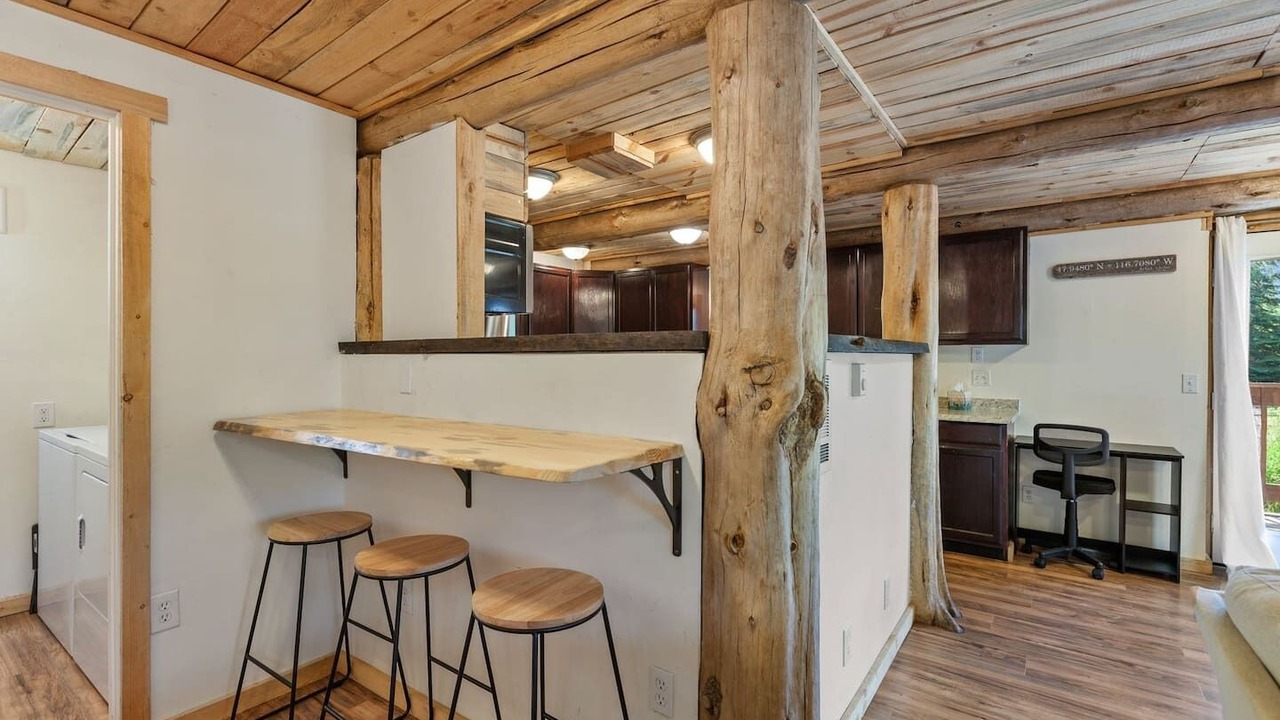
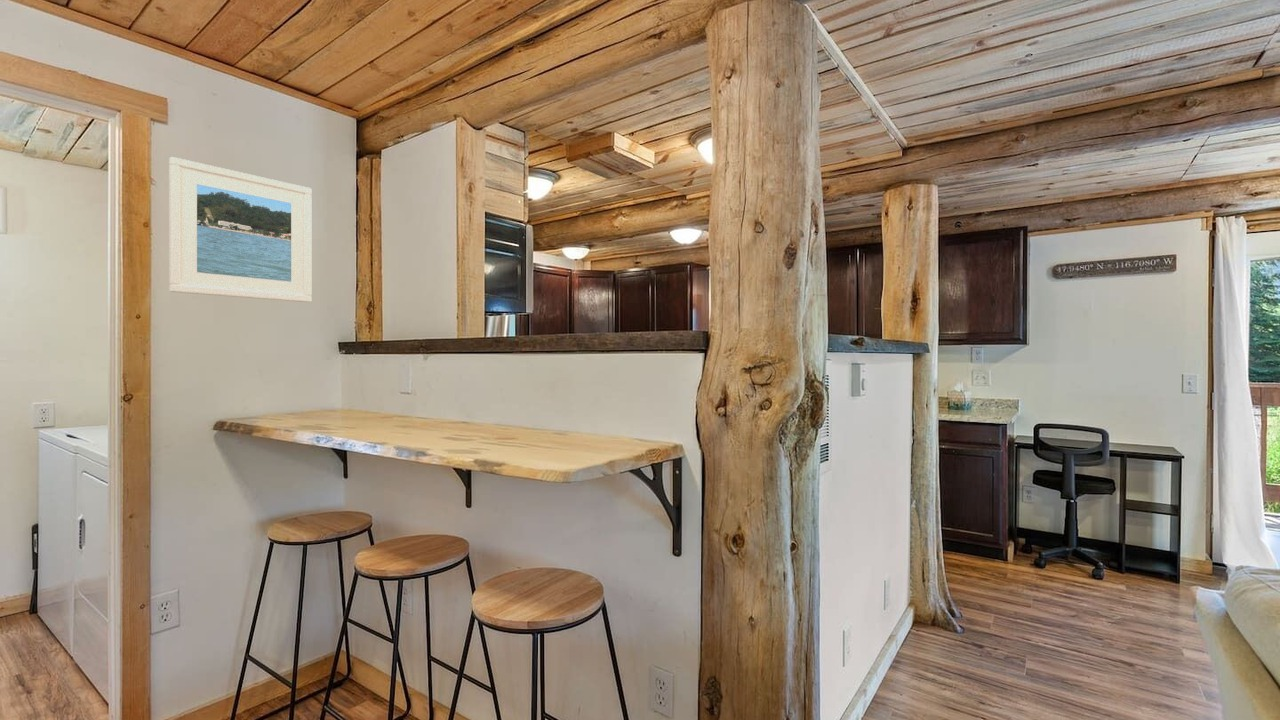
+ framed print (246, 235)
